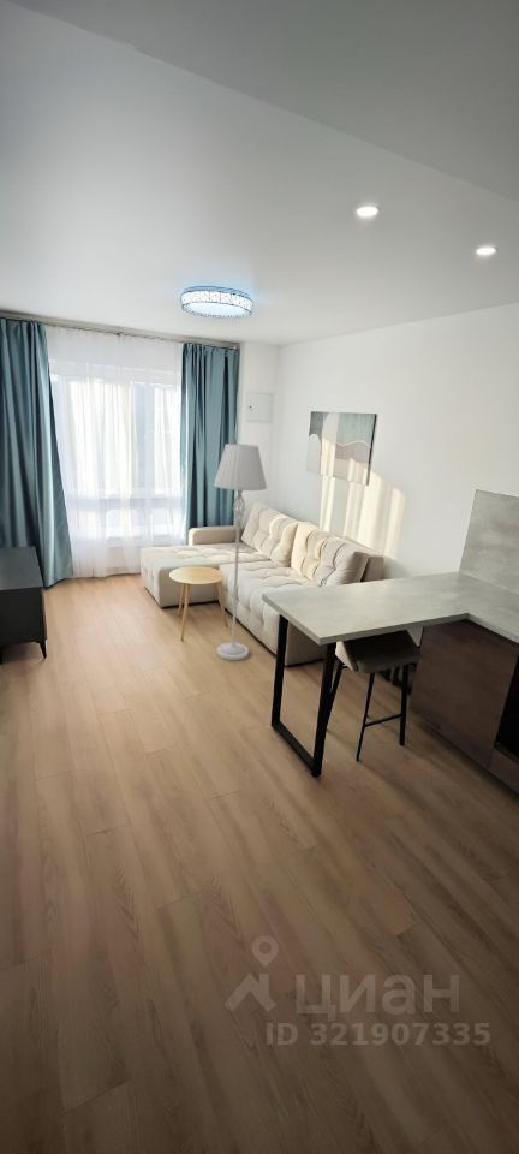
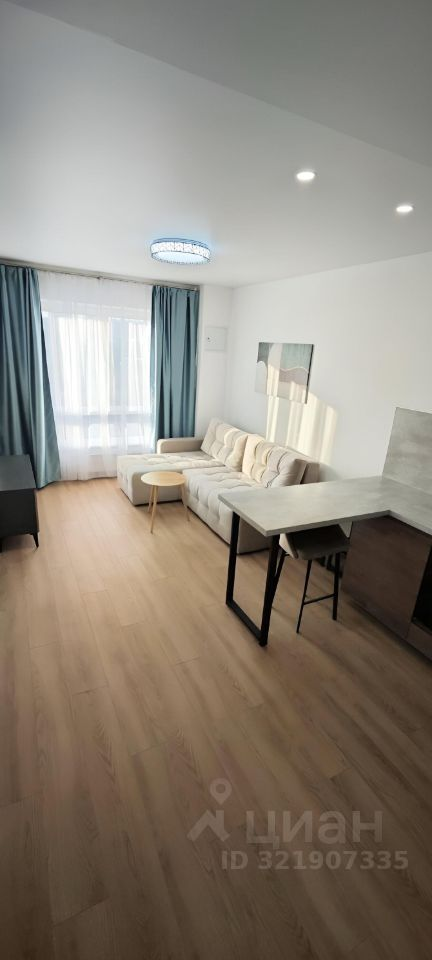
- floor lamp (237, 555)
